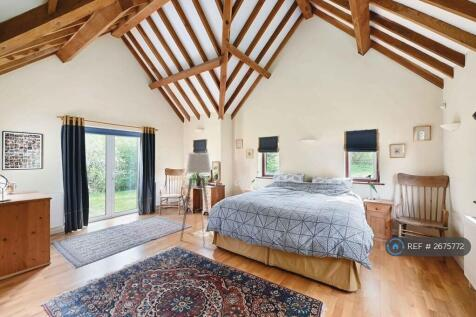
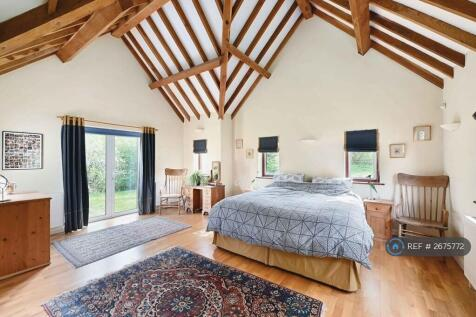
- floor lamp (197, 197)
